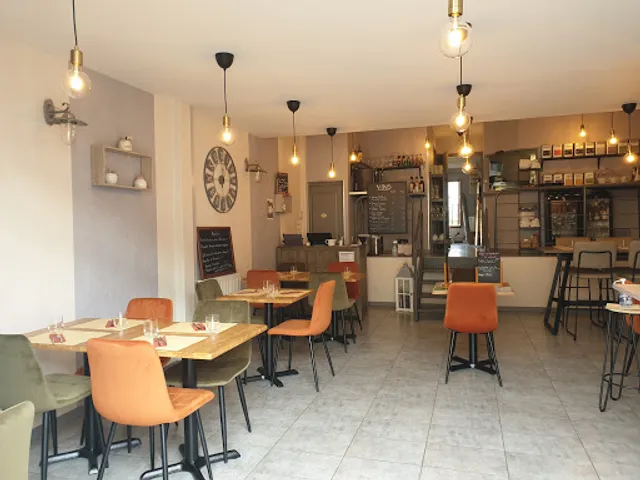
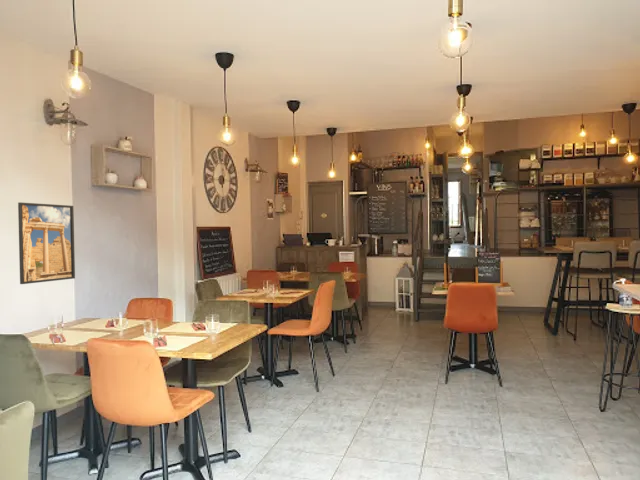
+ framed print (48, 242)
